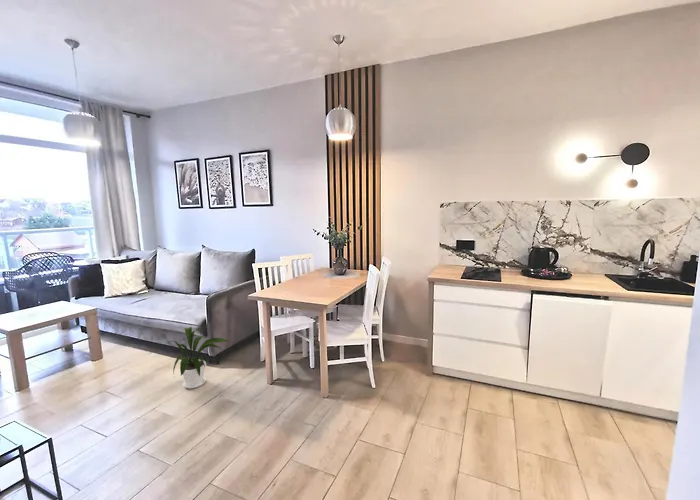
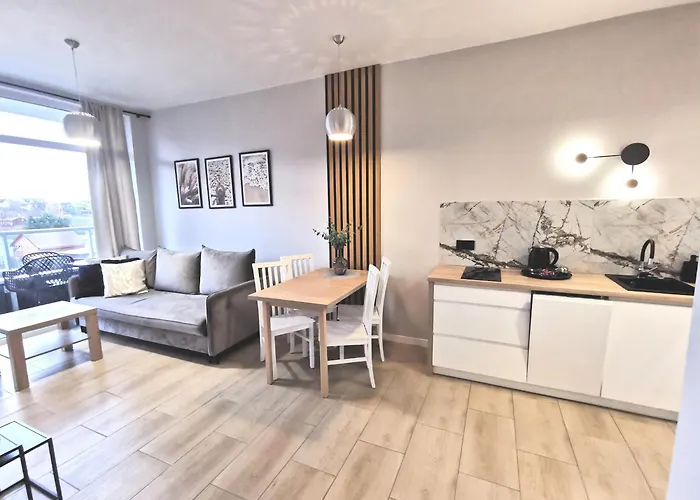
- house plant (193, 354)
